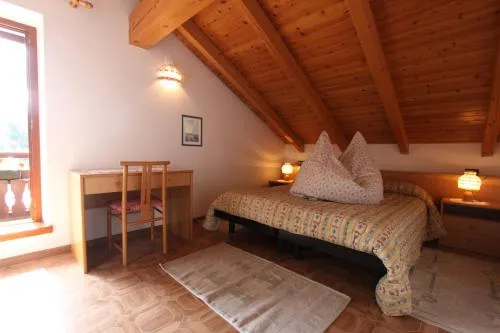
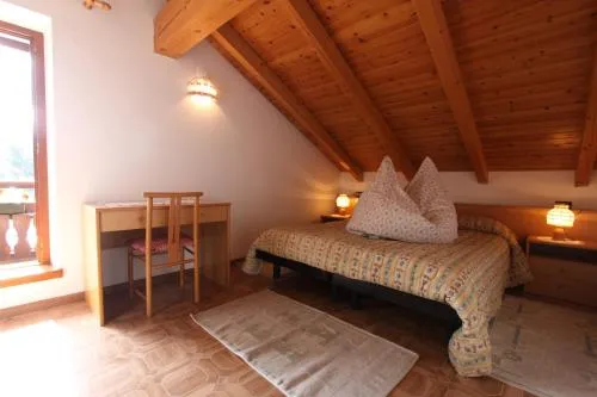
- wall art (192, 131)
